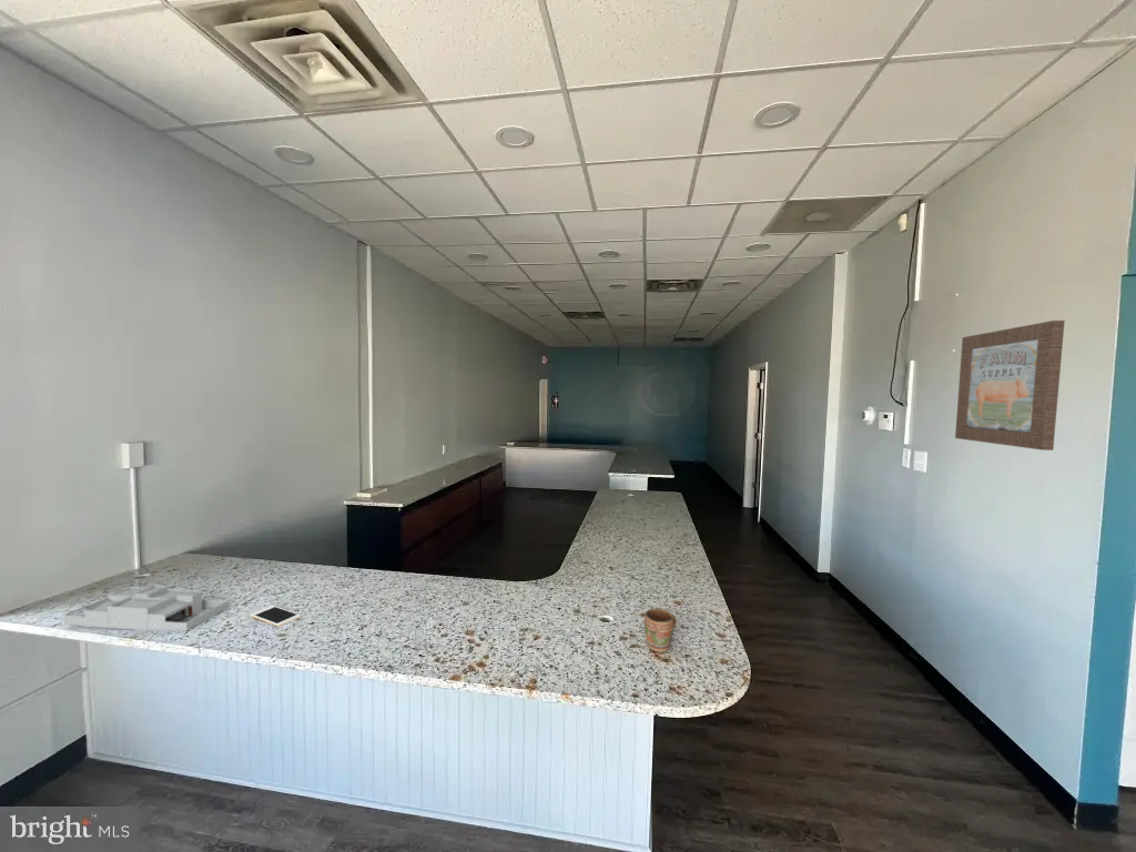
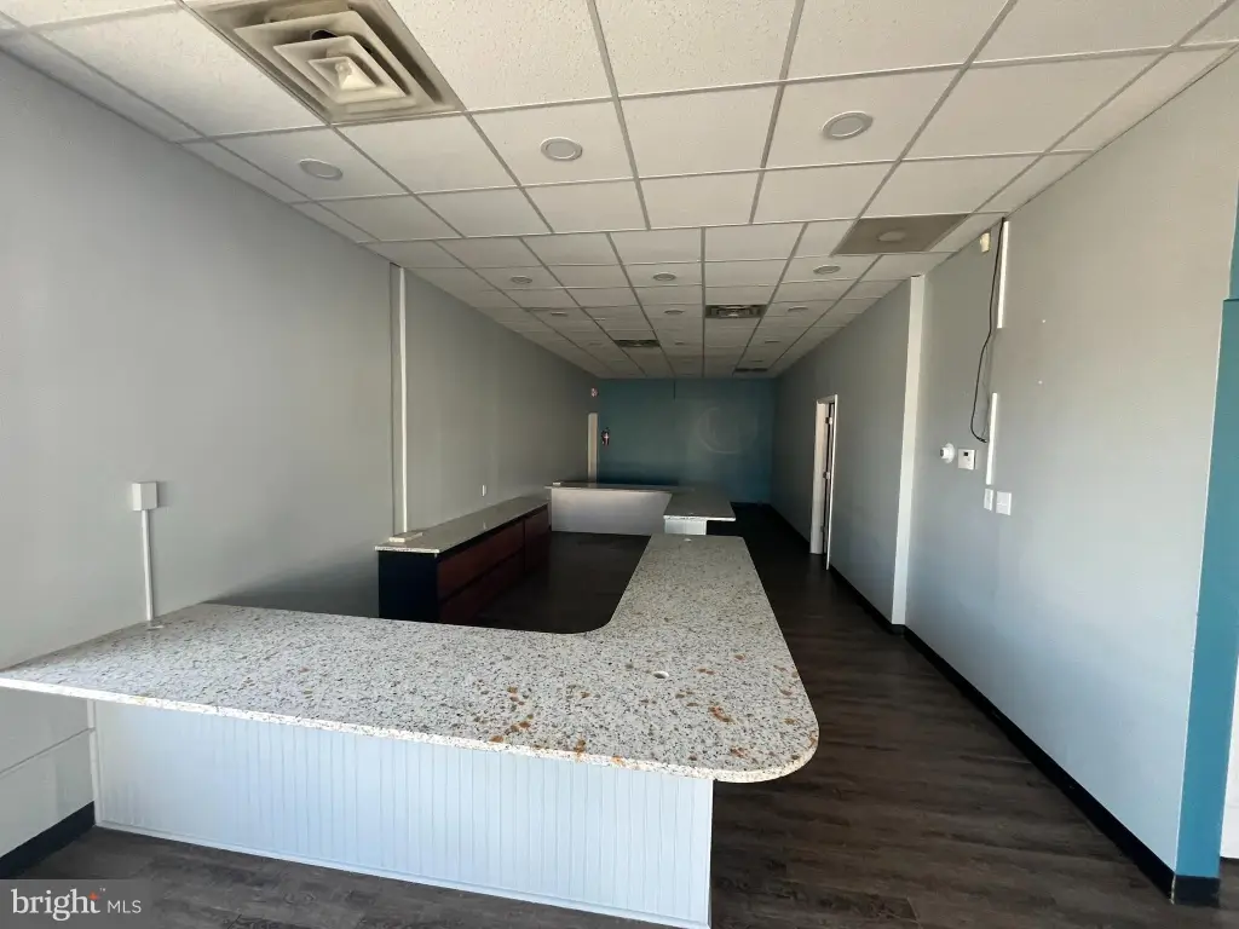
- mug (660, 630)
- cell phone (275, 615)
- wall art (1002, 387)
- desk organizer (148, 605)
